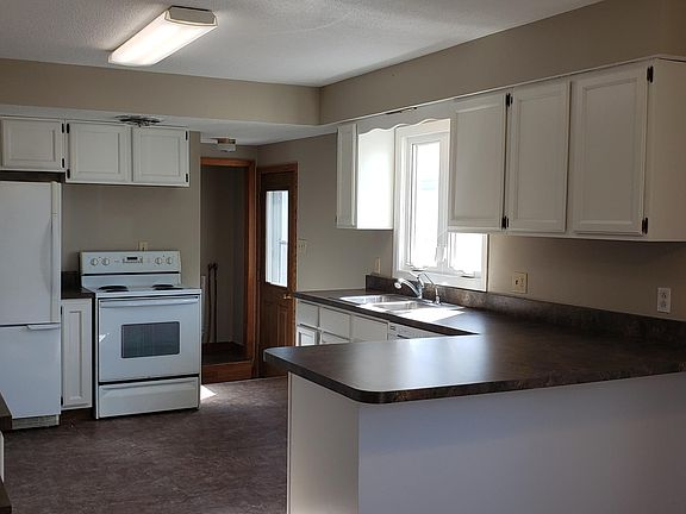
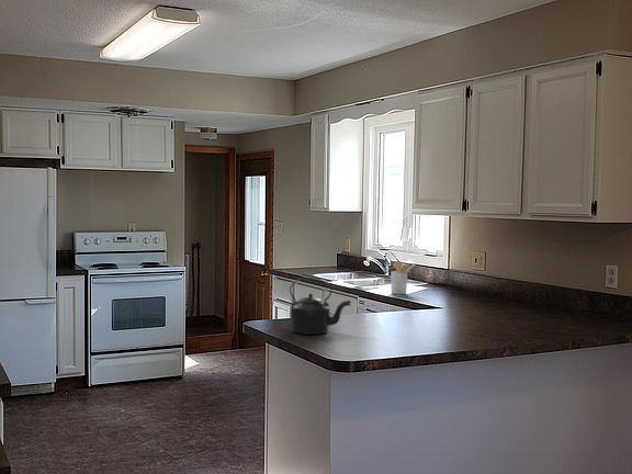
+ utensil holder (403, 276)
+ kettle (319, 304)
